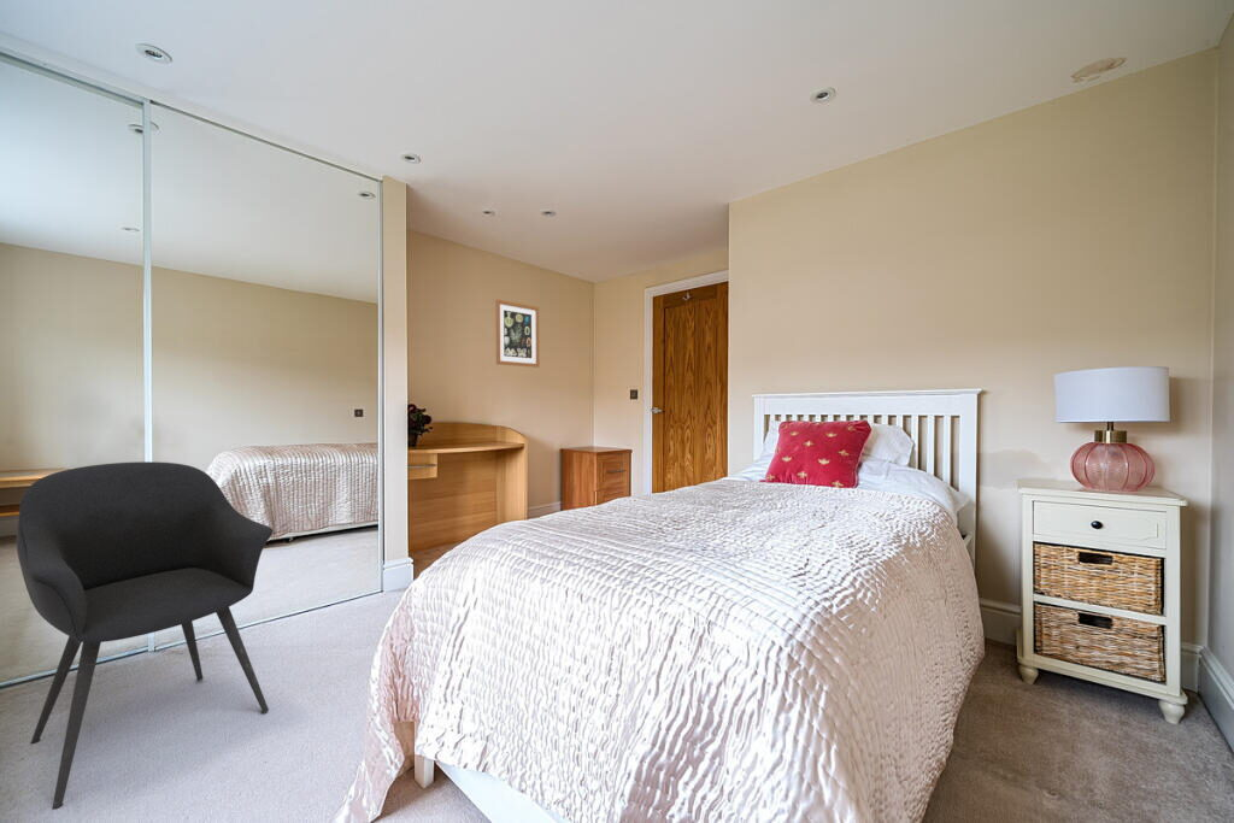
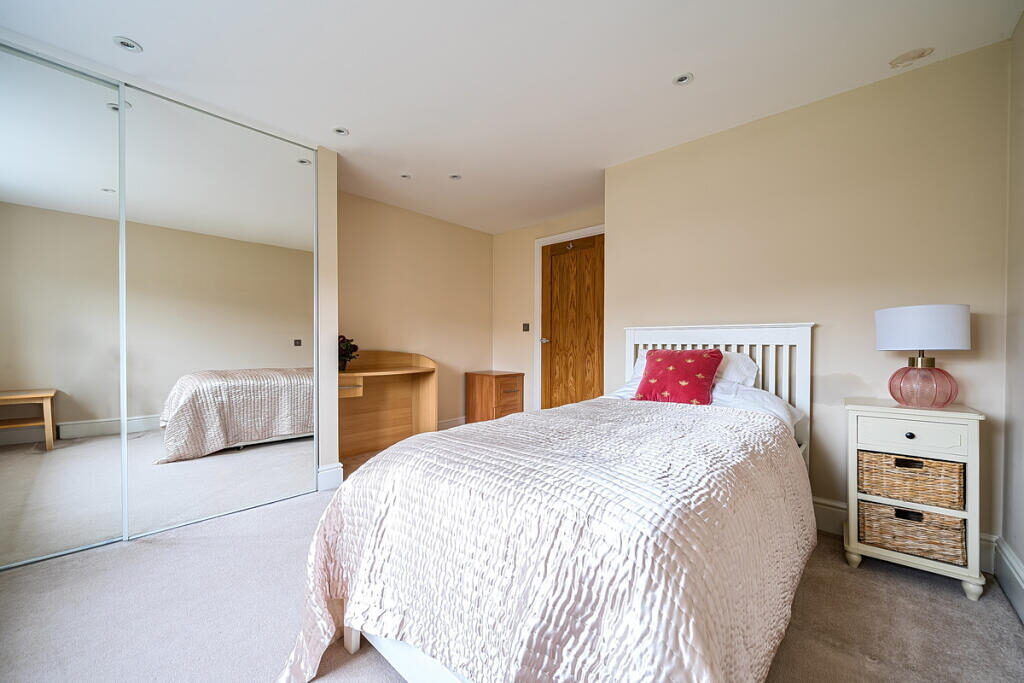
- armchair (157, 595)
- wall art (518, 334)
